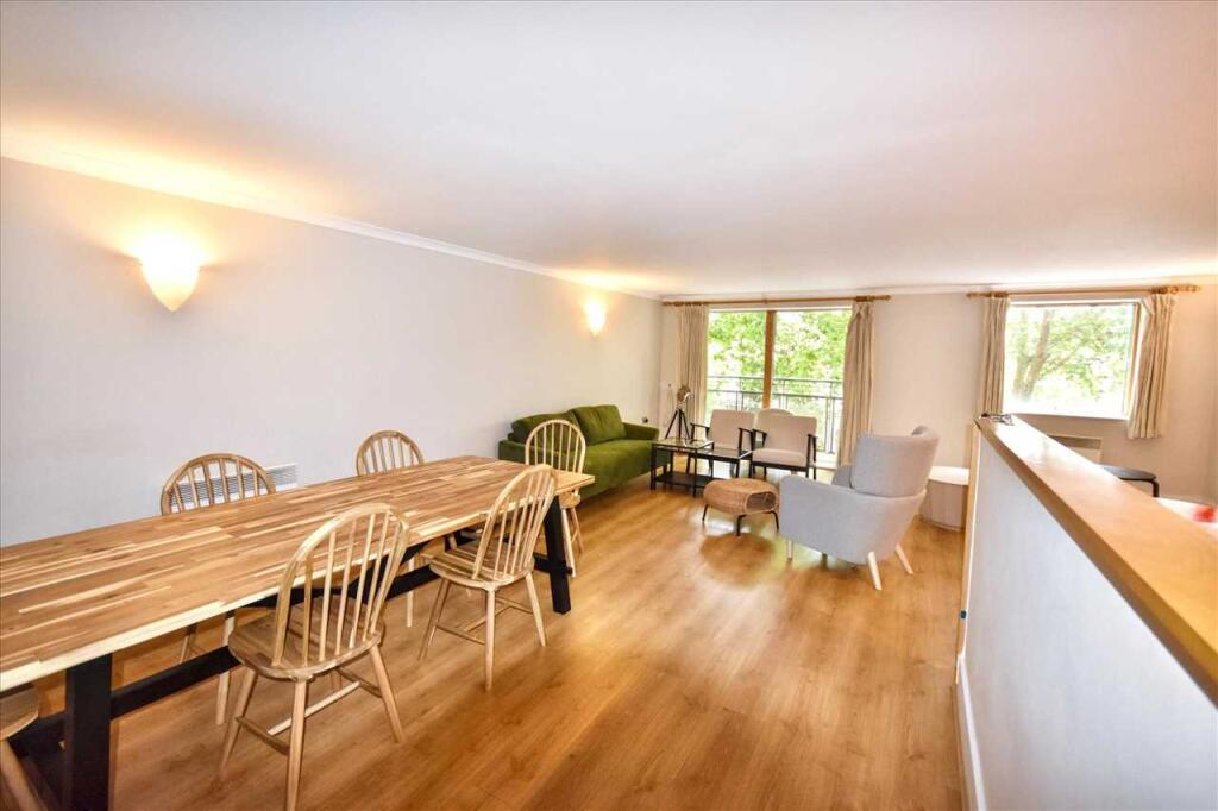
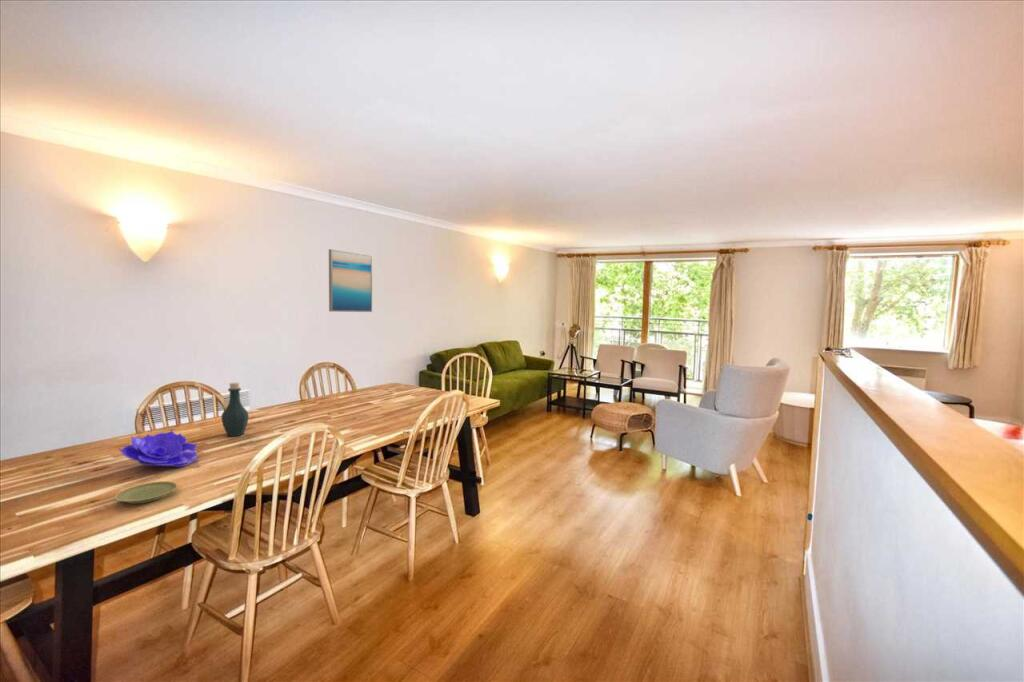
+ bottle (234, 408)
+ wall art (351, 282)
+ plate (147, 493)
+ decorative bowl (161, 449)
